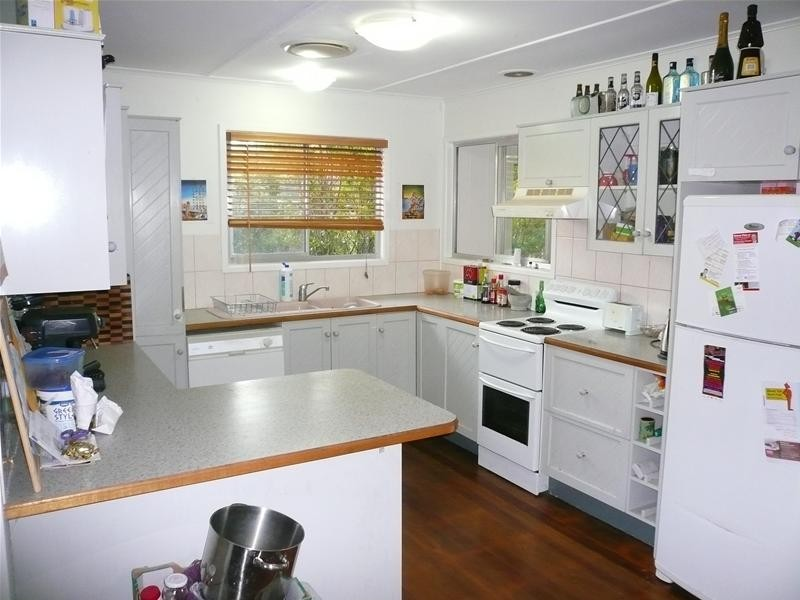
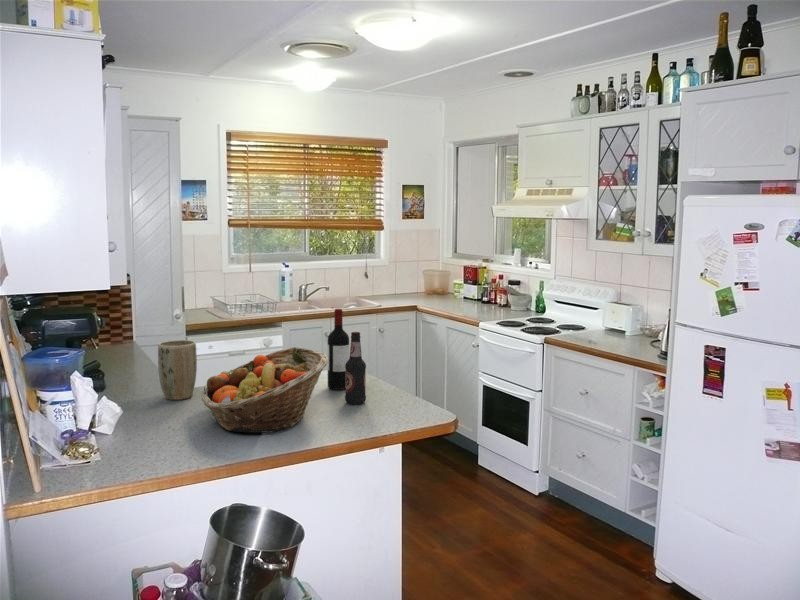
+ wine bottle (338, 348)
+ bottle (355, 367)
+ fruit basket (265, 386)
+ plant pot (177, 369)
